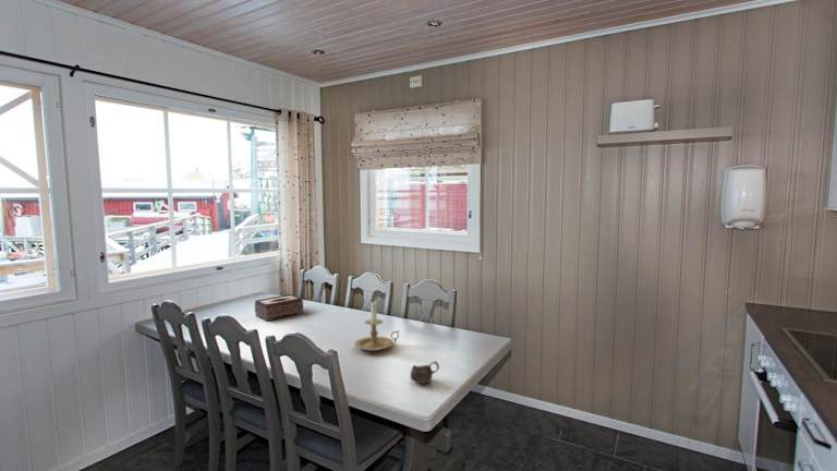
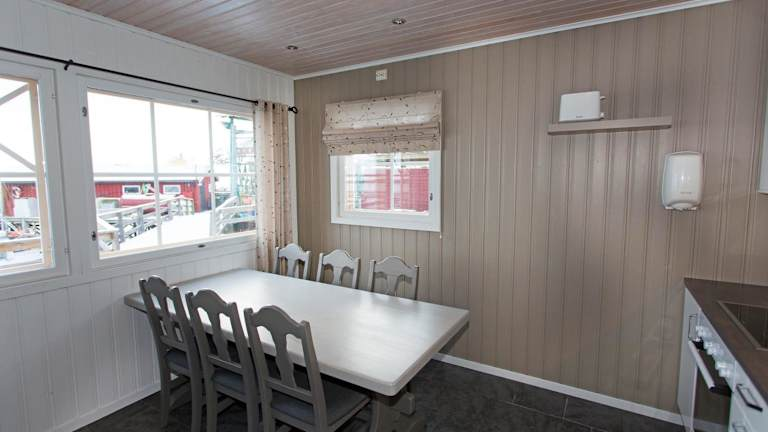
- tissue box (279, 306)
- cup (423, 372)
- candle holder (374, 324)
